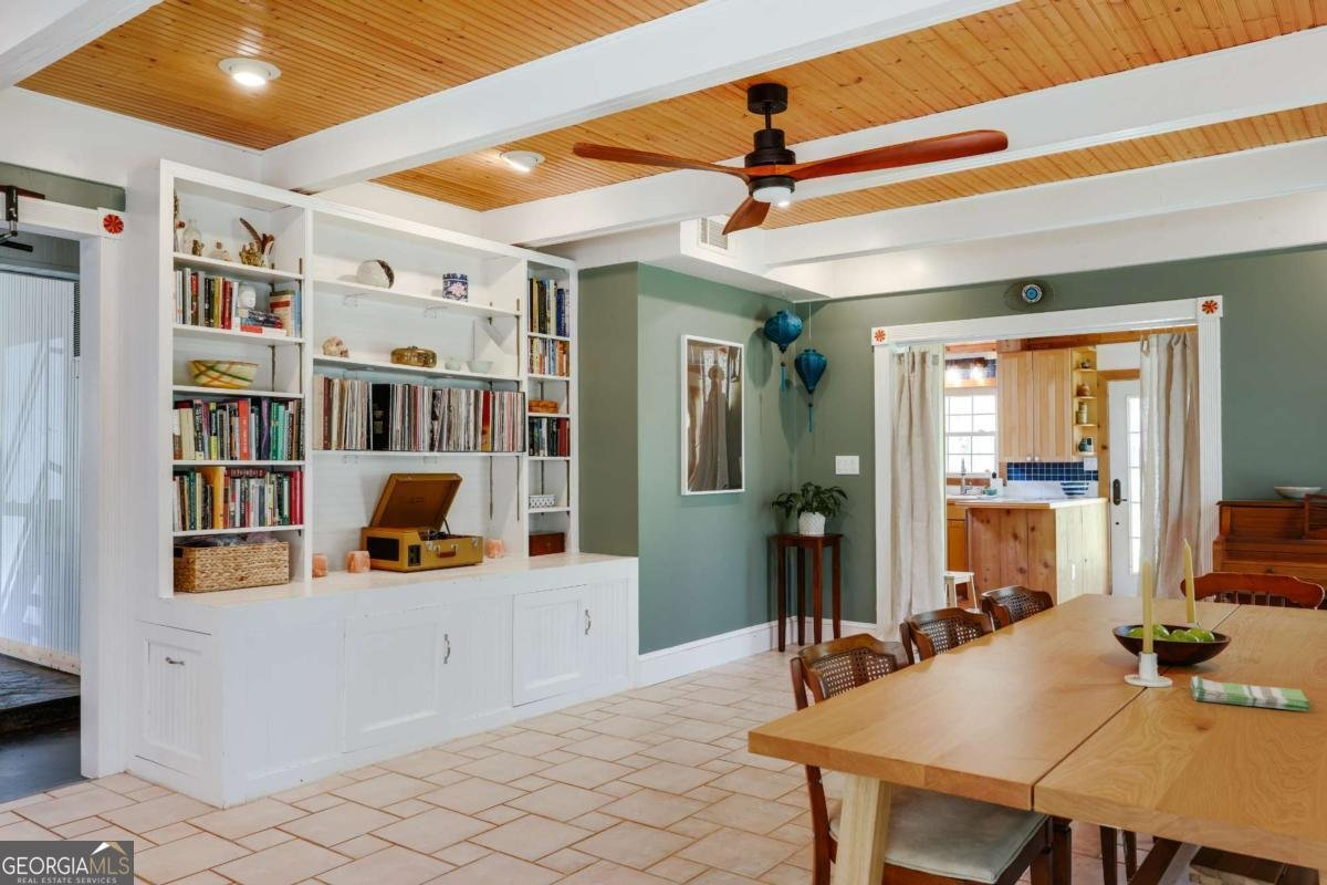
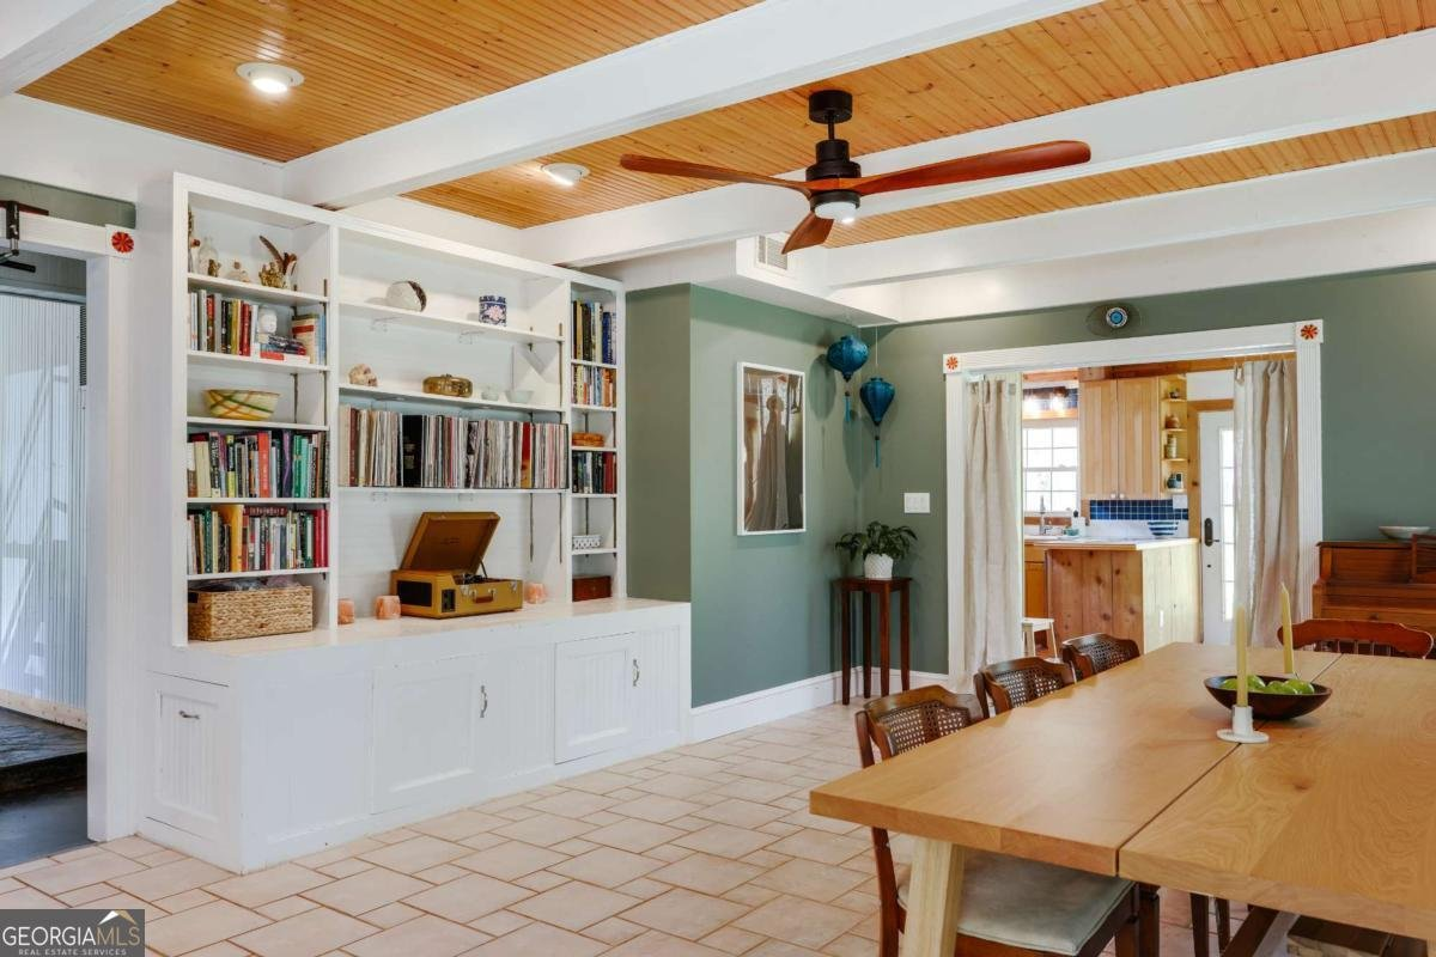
- dish towel (1247, 690)
